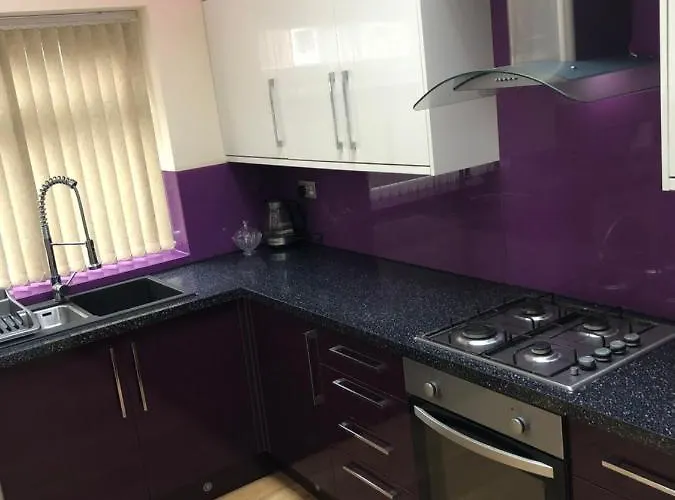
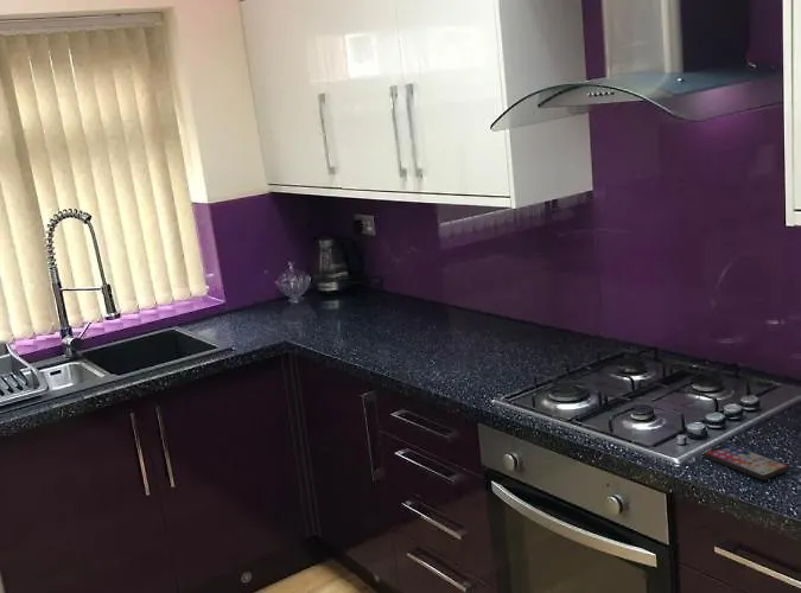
+ smartphone (745, 460)
